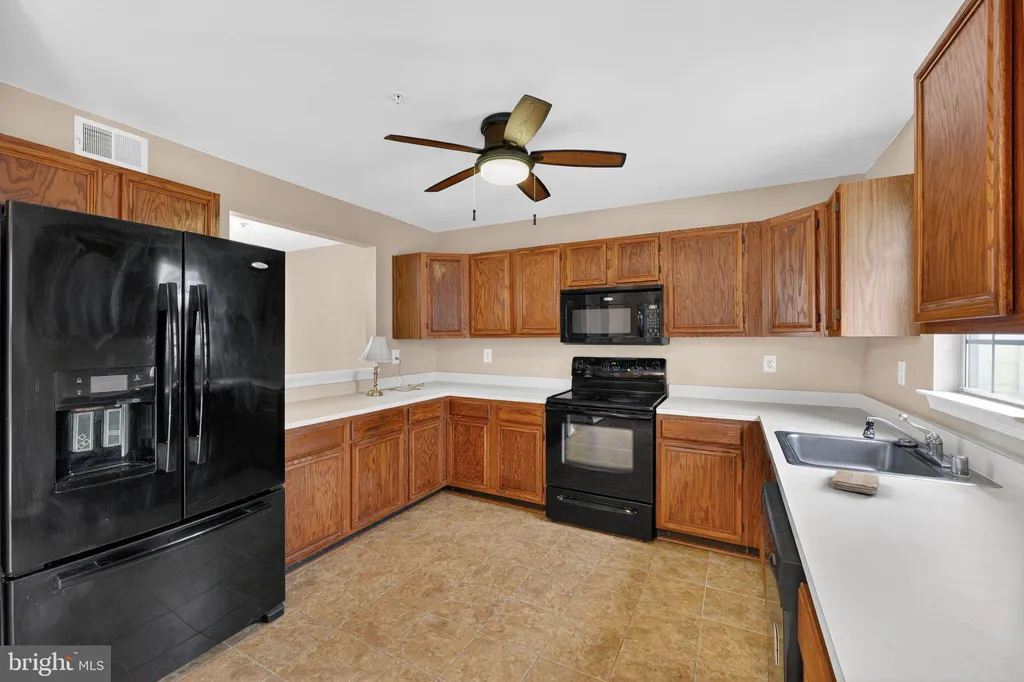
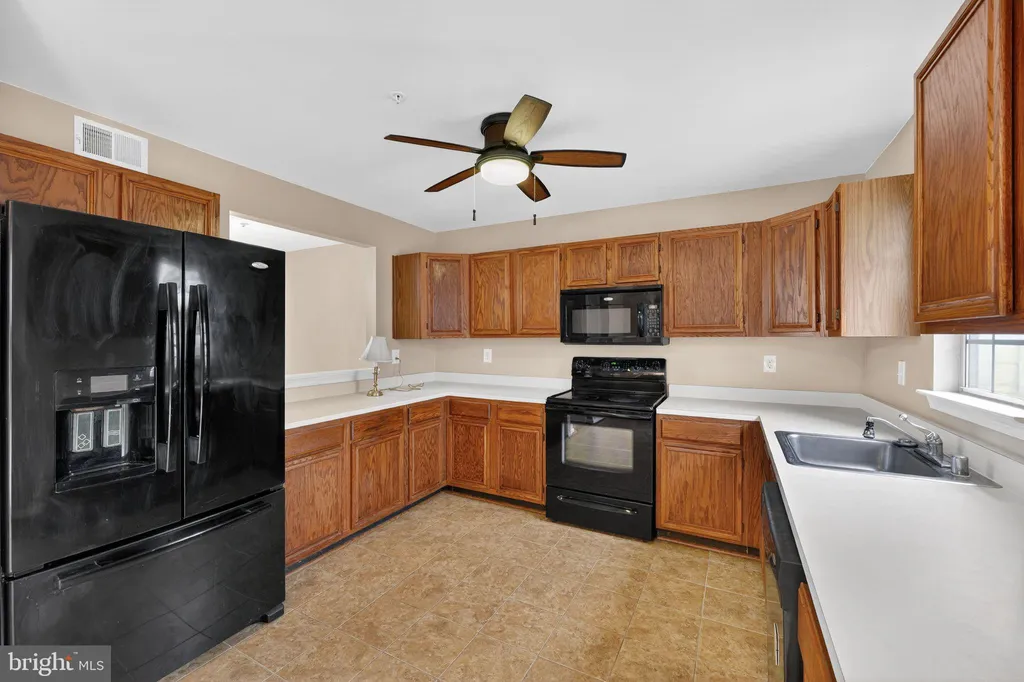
- washcloth (855, 480)
